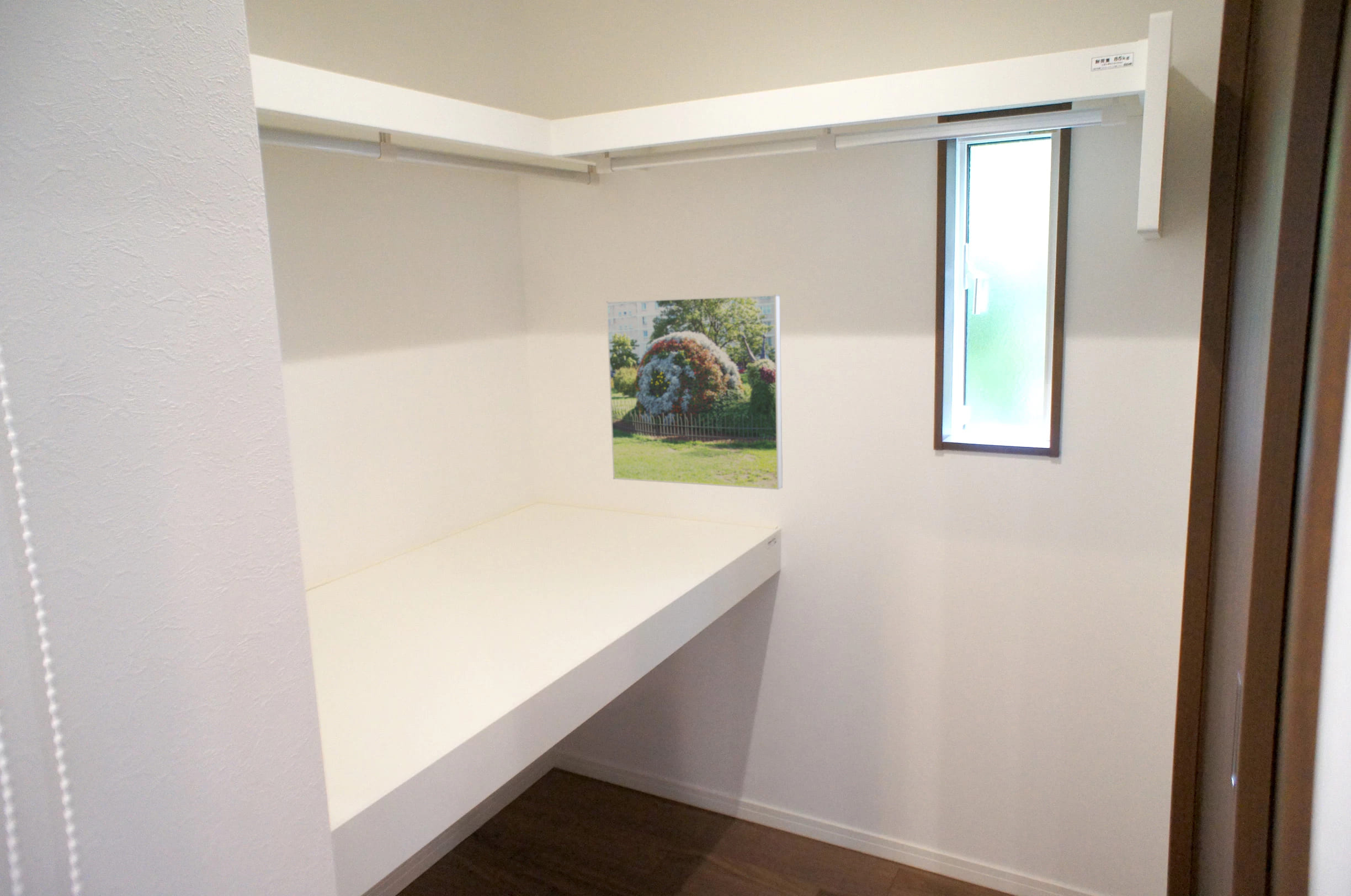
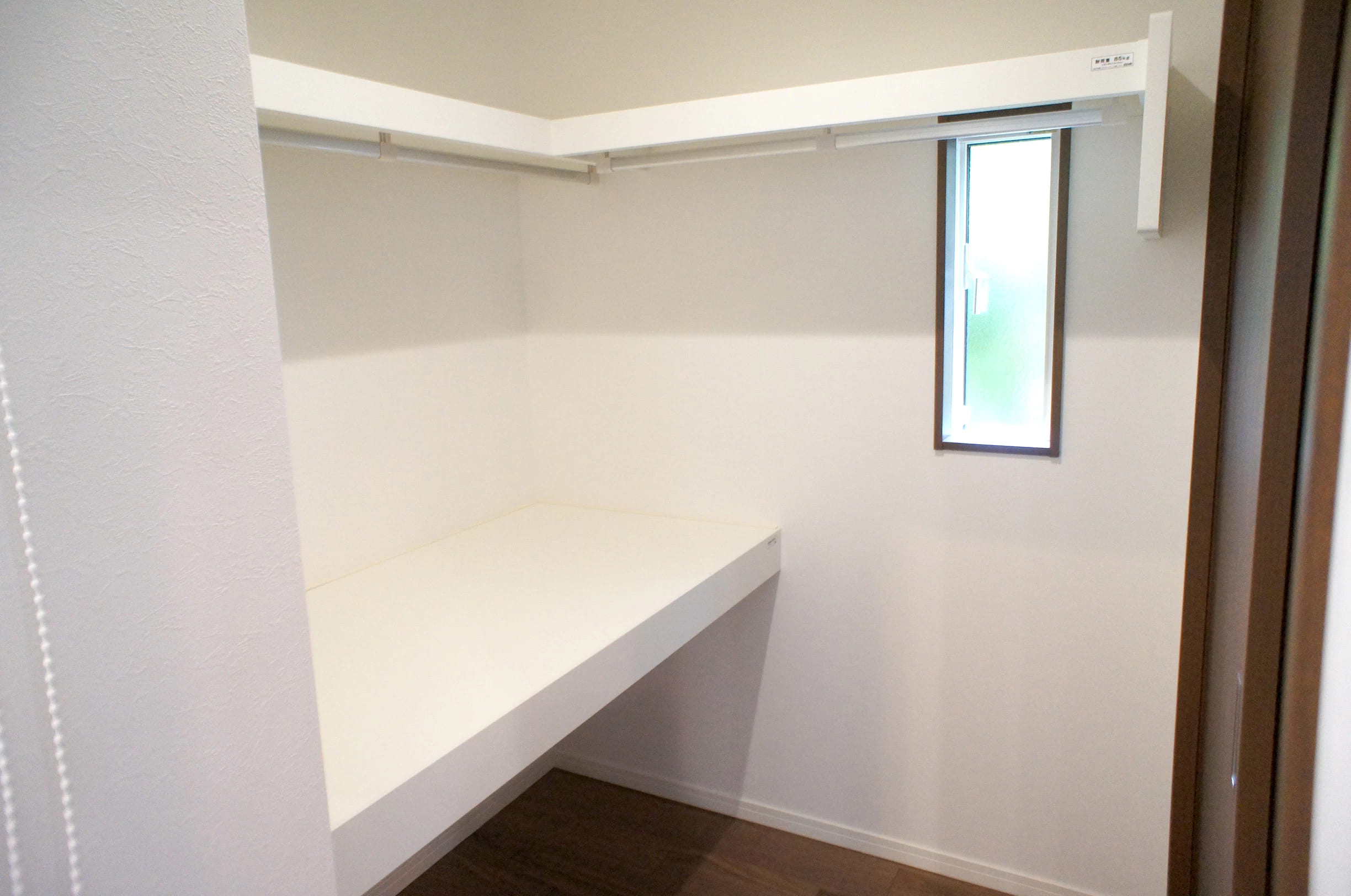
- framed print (692, 392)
